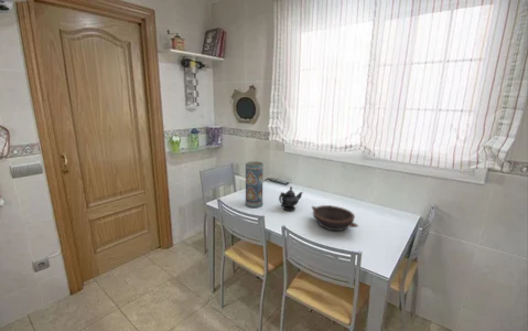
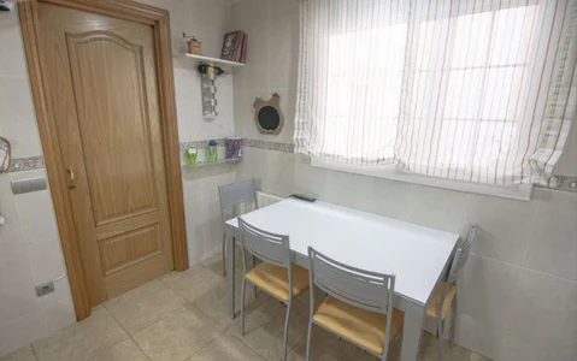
- teapot (290, 197)
- bowl (332, 218)
- vase (254, 184)
